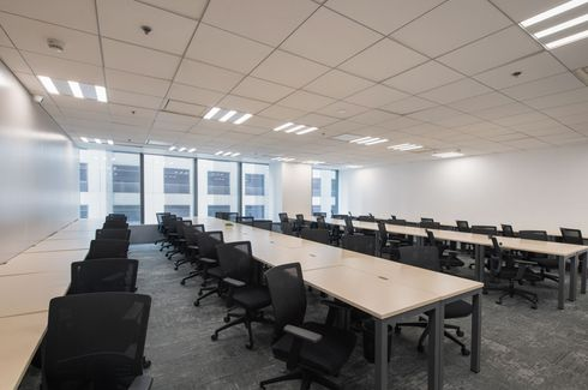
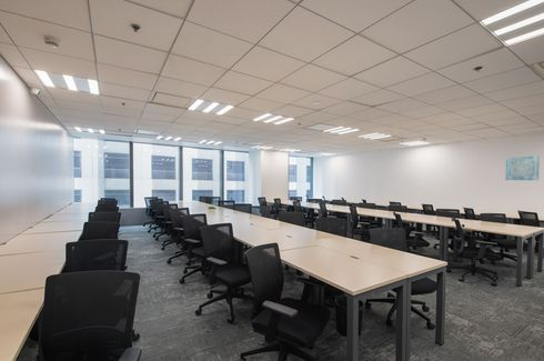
+ wall art (521, 168)
